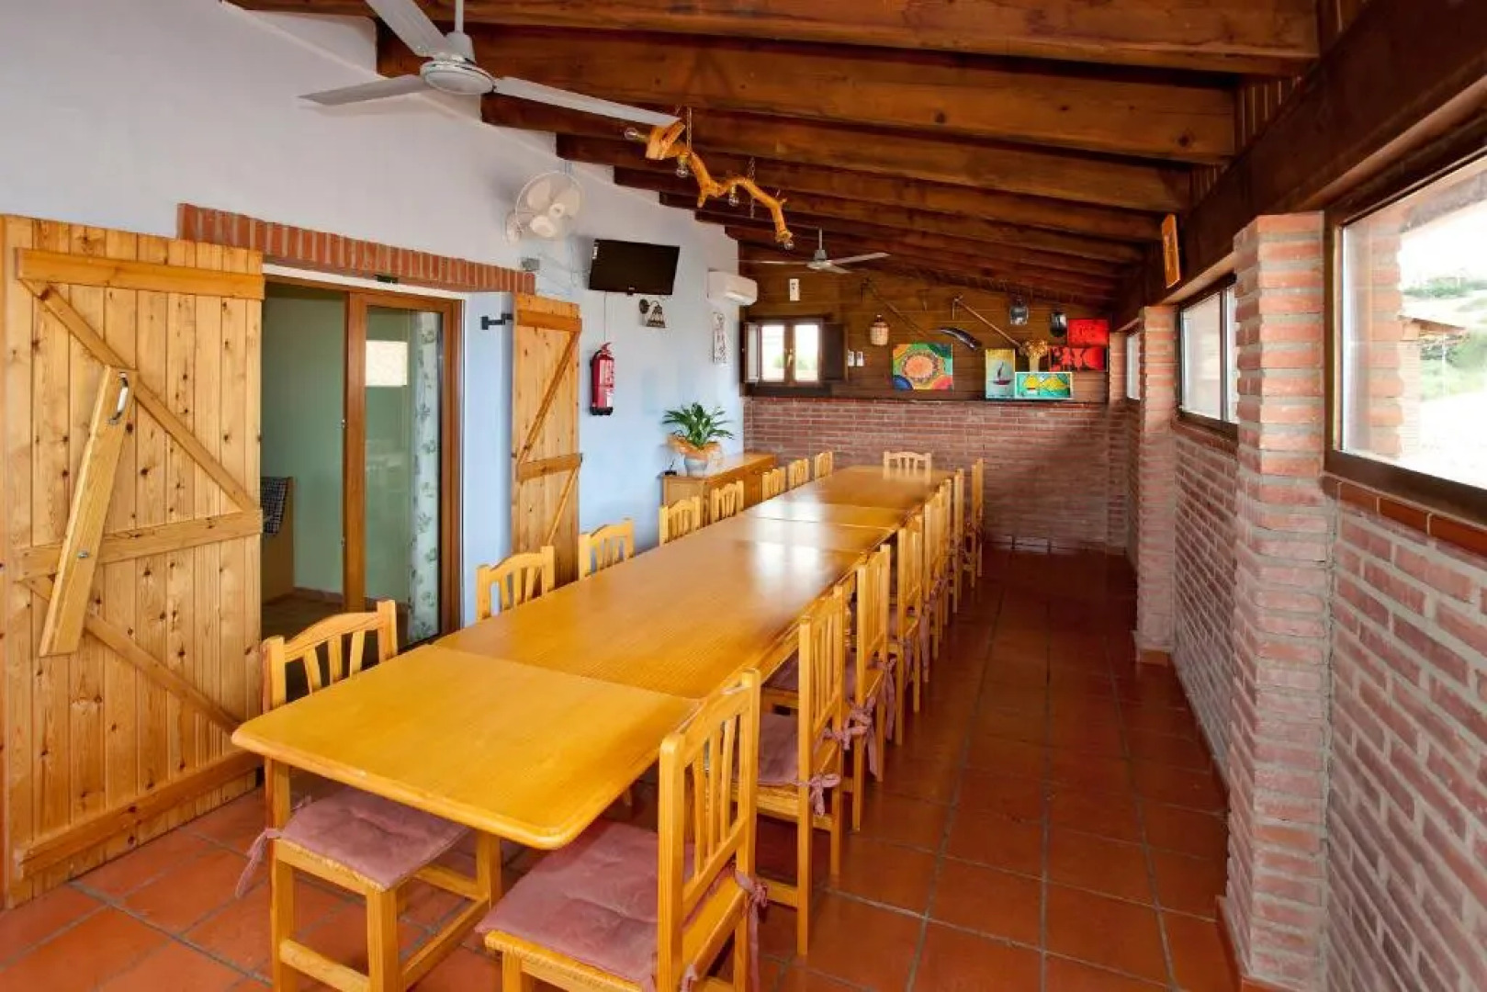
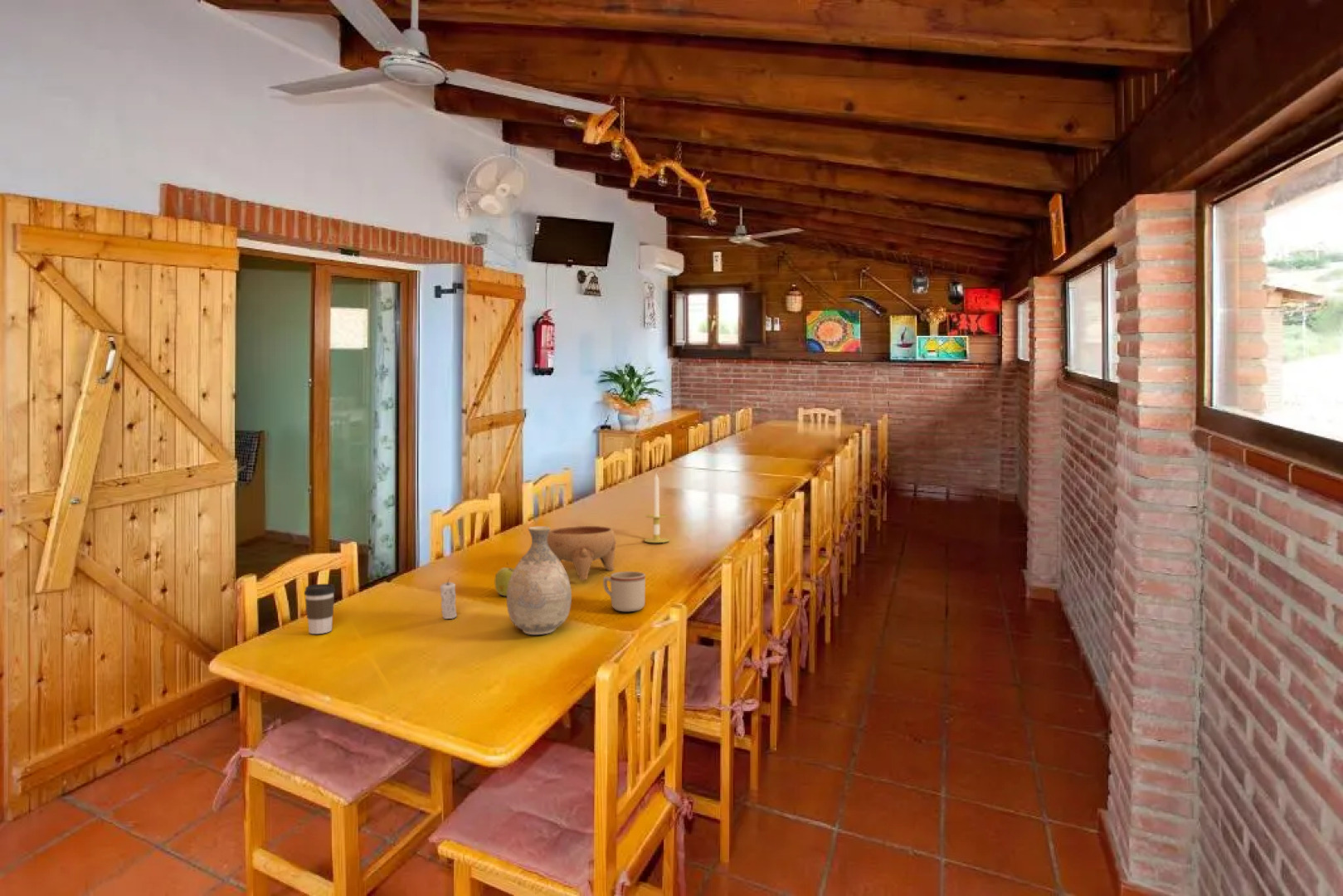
+ apple (508, 578)
+ candle (656, 506)
+ candle (448, 597)
+ coffee cup (319, 608)
+ mug (623, 591)
+ vase (538, 579)
+ bowl (584, 552)
